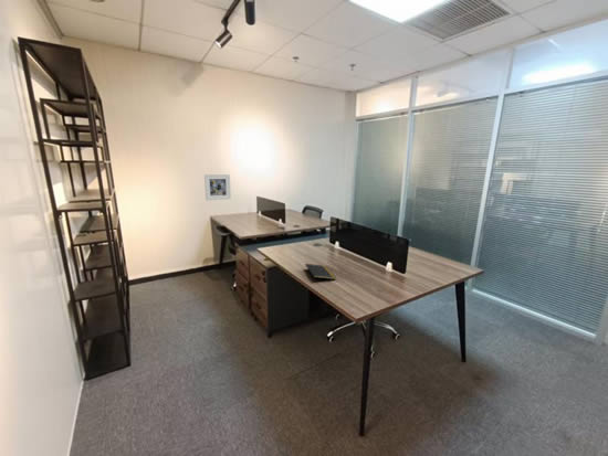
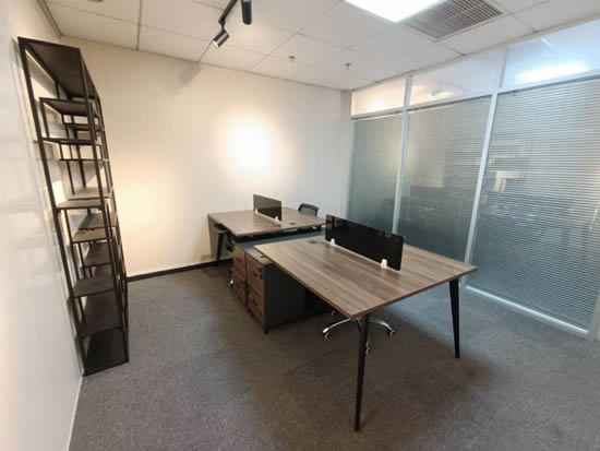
- notepad (319, 271)
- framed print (218, 187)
